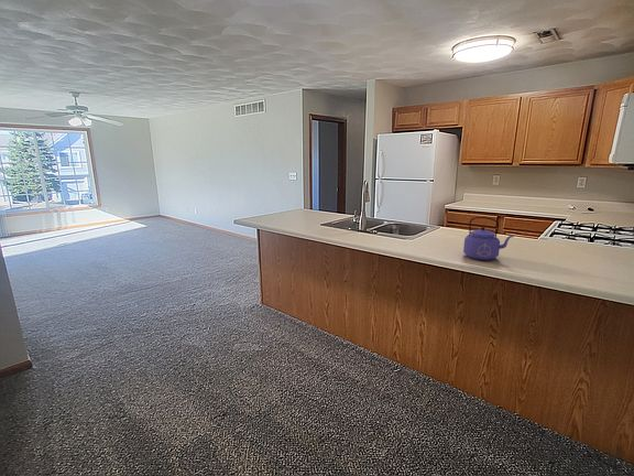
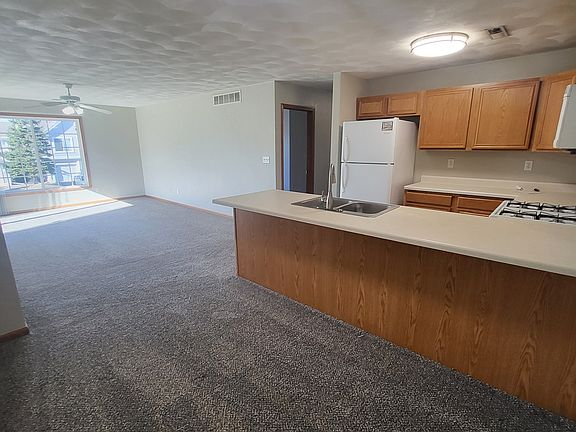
- kettle (488, 238)
